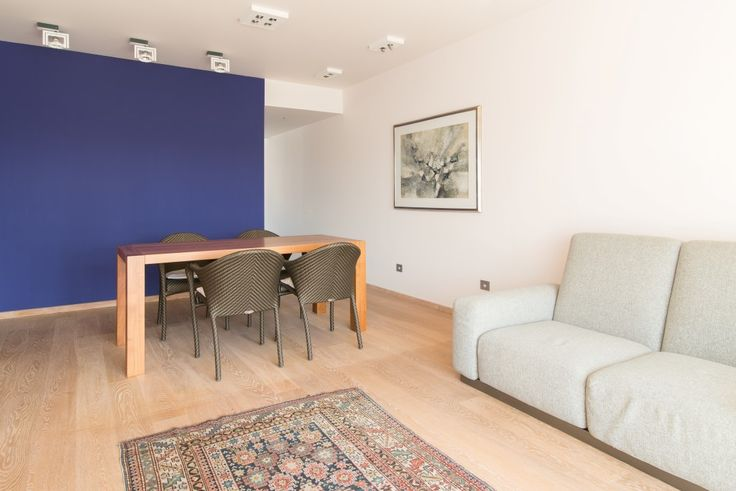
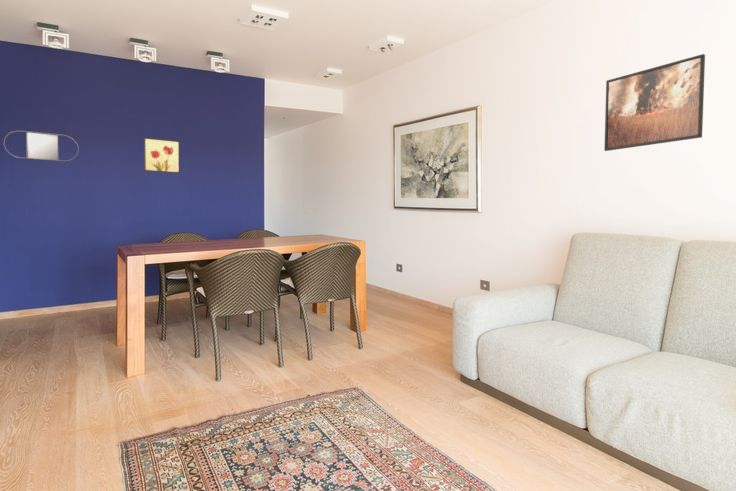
+ home mirror (42, 146)
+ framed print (650, 106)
+ wall art (162, 155)
